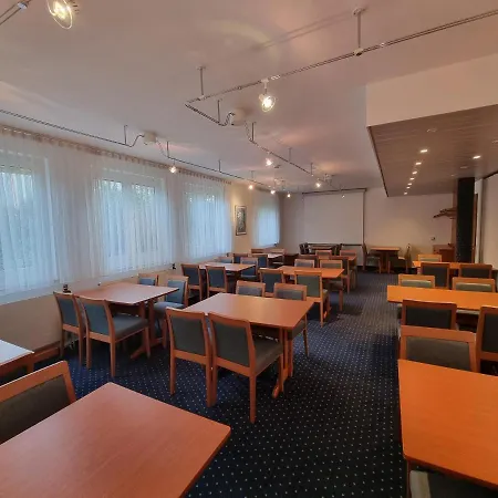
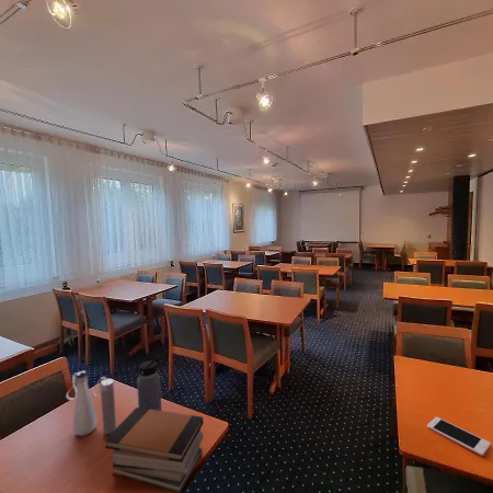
+ book stack (158, 446)
+ water bottle (149, 388)
+ cell phone (457, 434)
+ water bottle (90, 401)
